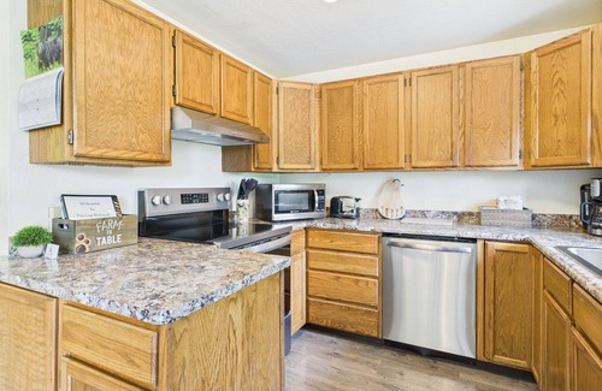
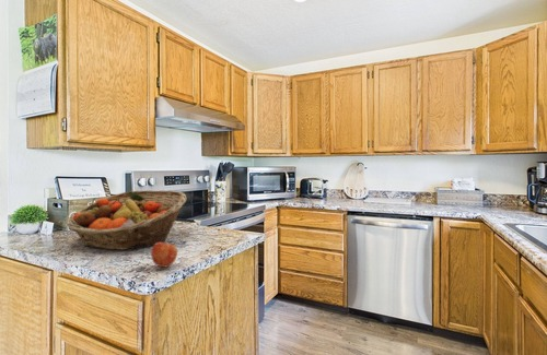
+ fruit basket (130, 216)
+ apple (164, 253)
